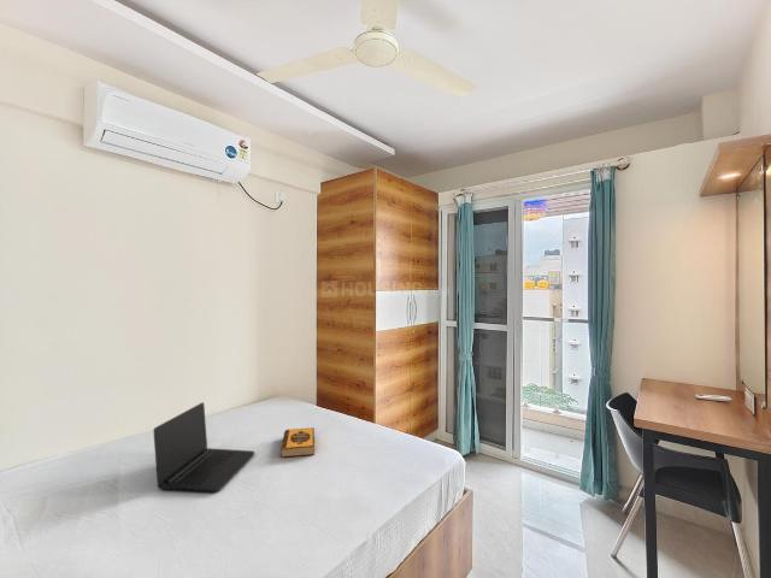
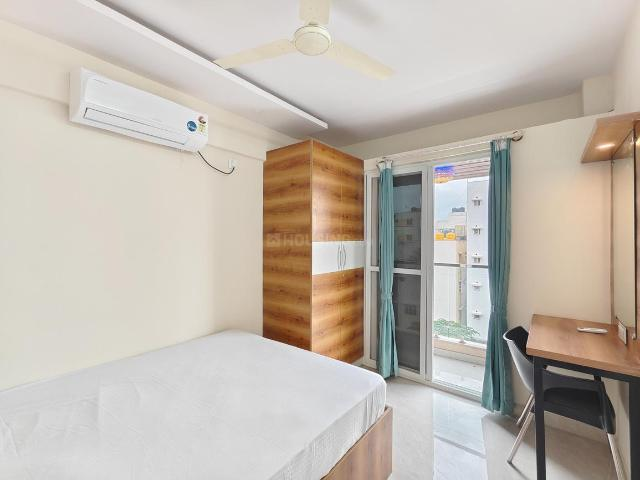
- laptop (206, 442)
- hardback book (298, 441)
